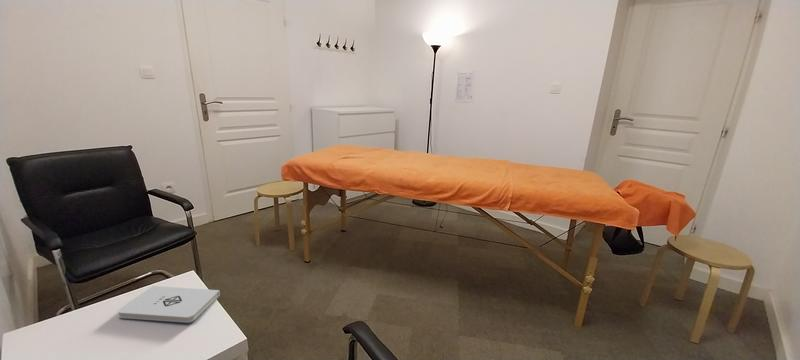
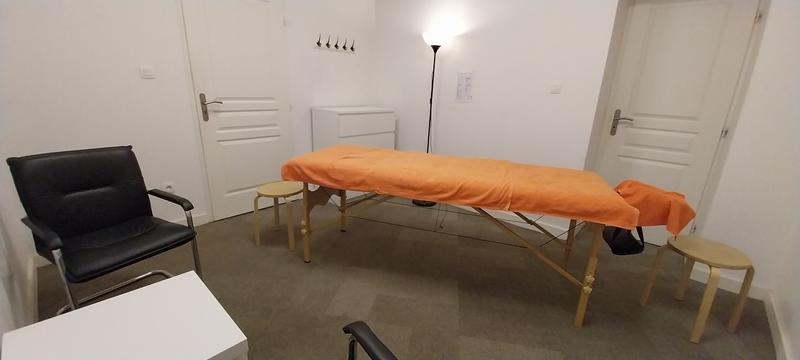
- notepad (171, 303)
